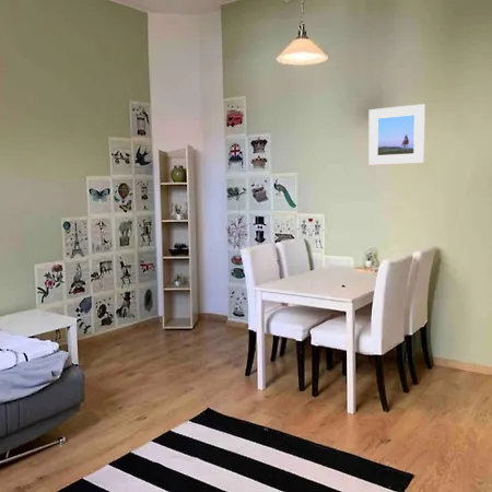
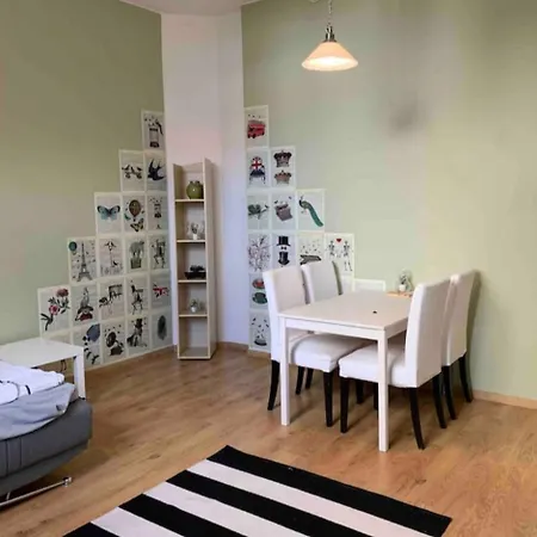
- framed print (396, 136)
